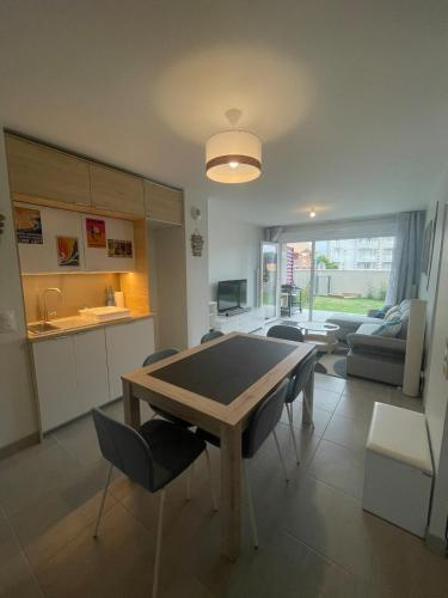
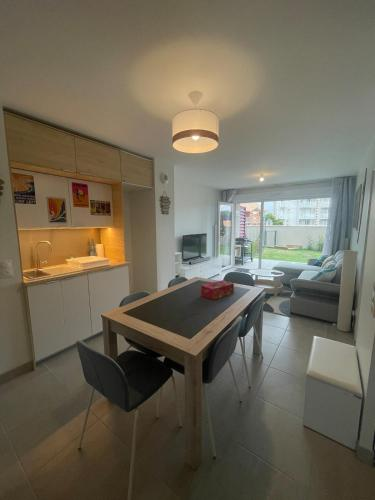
+ tissue box (217, 289)
